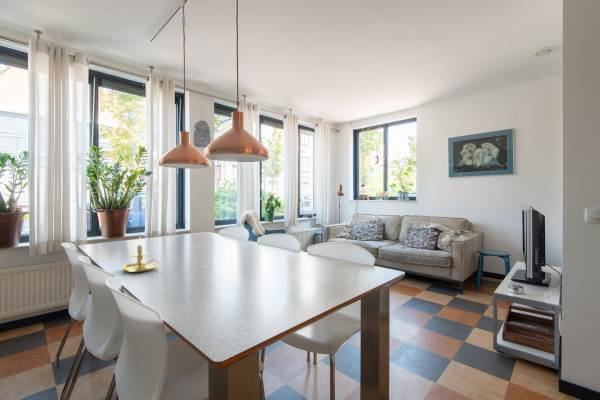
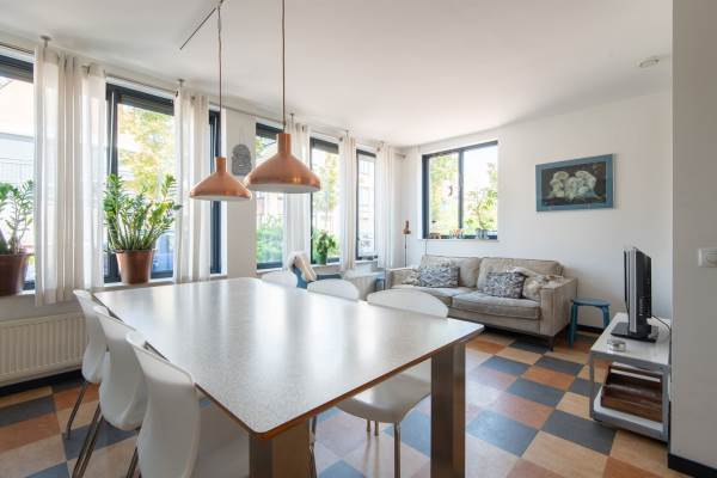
- candle holder (142, 253)
